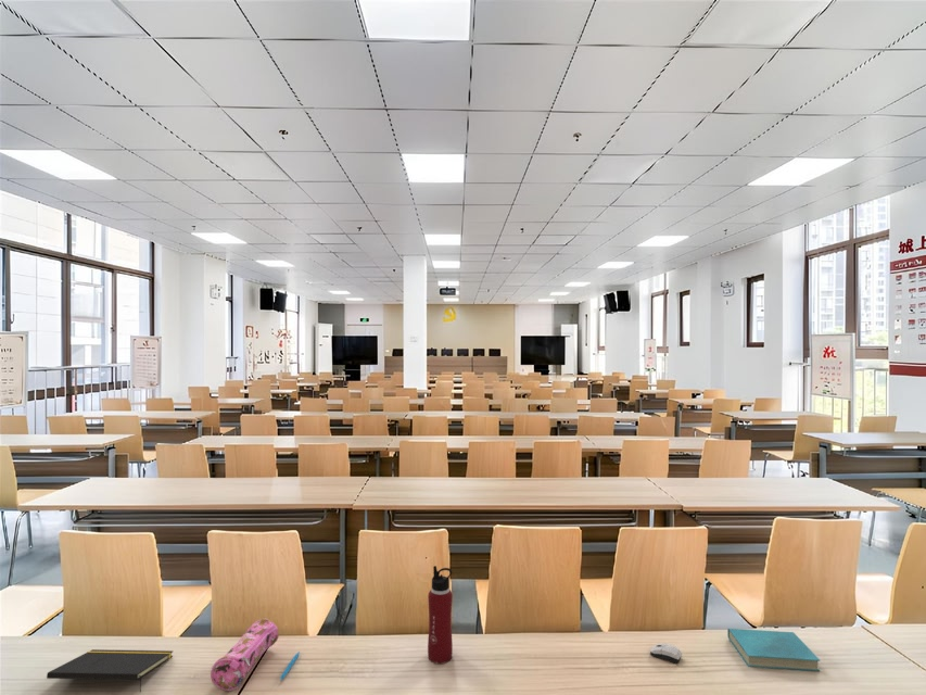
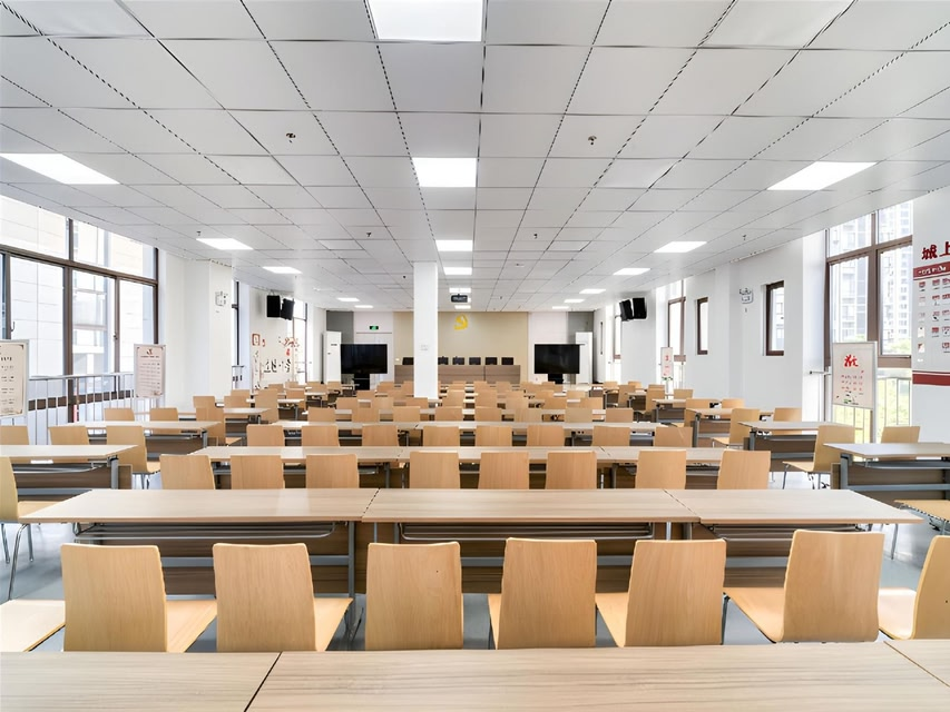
- notepad (113, 664)
- book (771, 647)
- computer mouse (665, 650)
- pen (290, 665)
- water bottle (440, 611)
- pencil case (246, 652)
